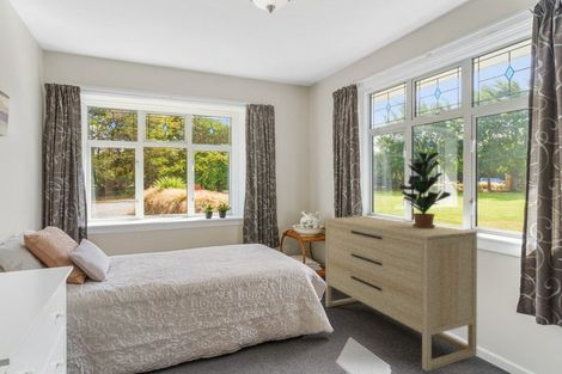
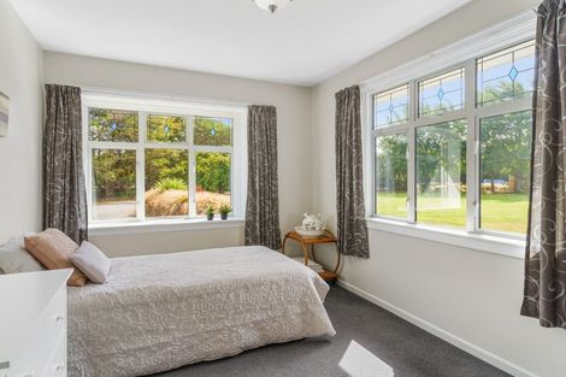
- potted plant (421, 189)
- dresser (387, 275)
